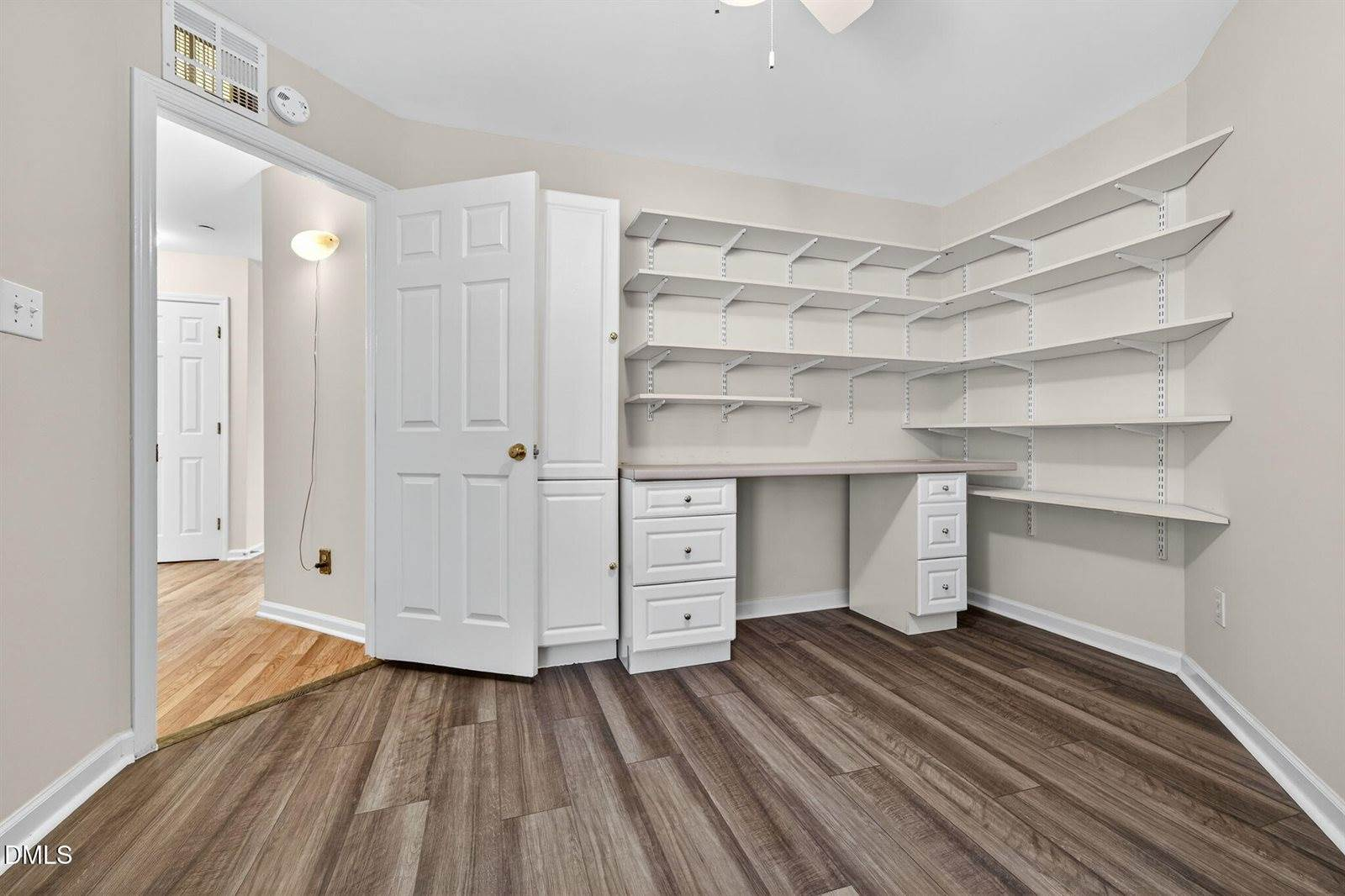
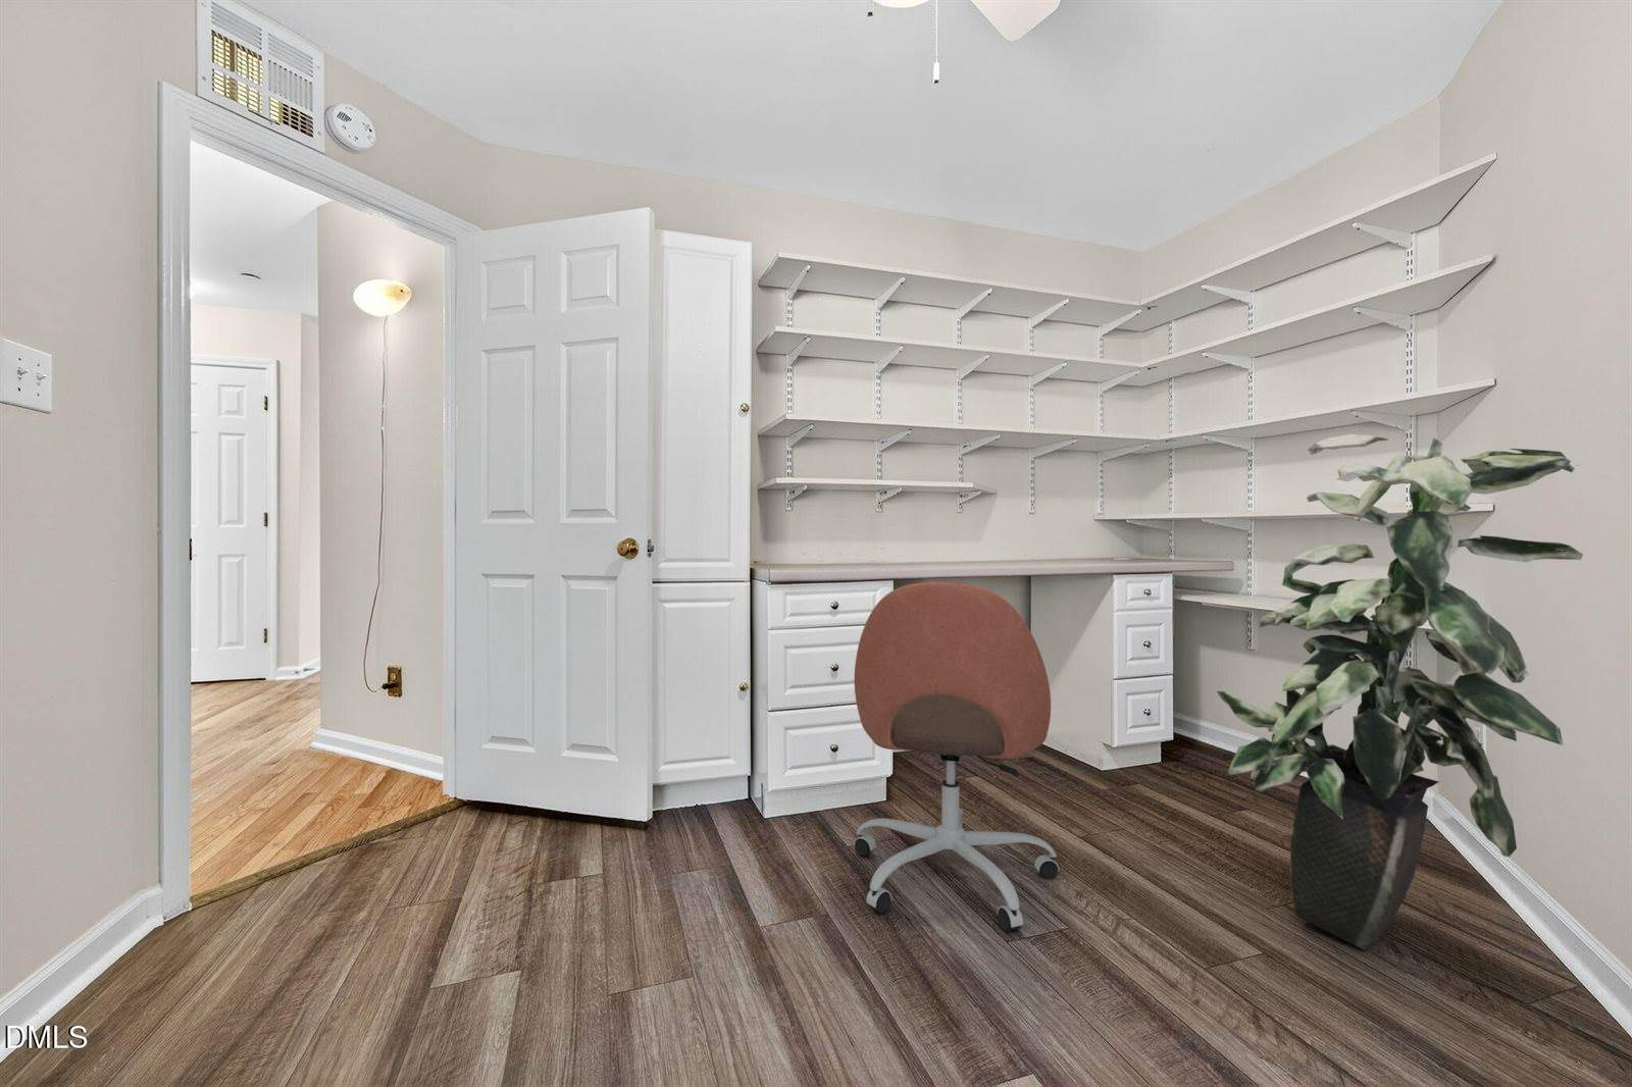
+ indoor plant (1378, 682)
+ office chair (950, 727)
